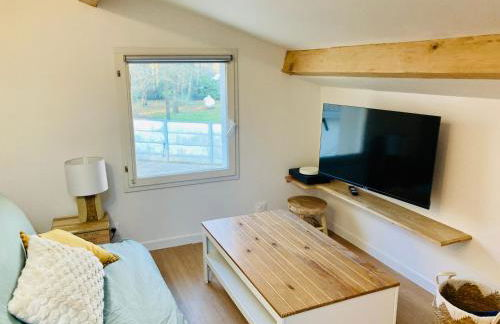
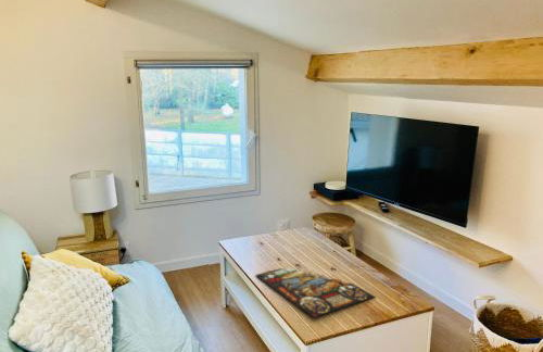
+ stained glass panel (312, 285)
